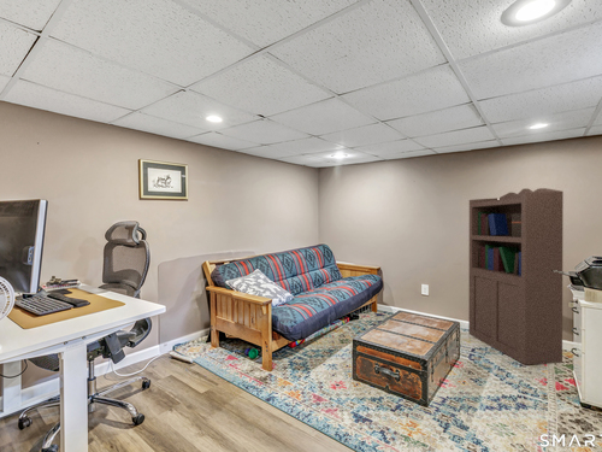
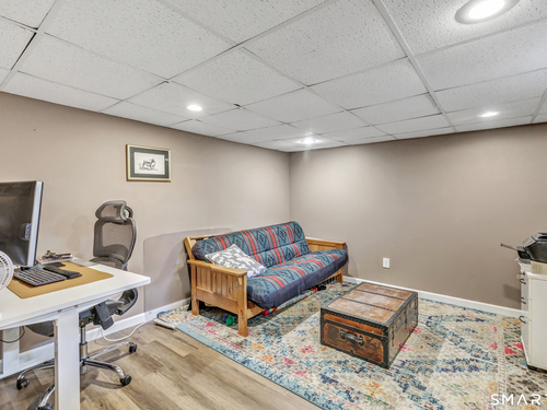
- bookcase (510, 268)
